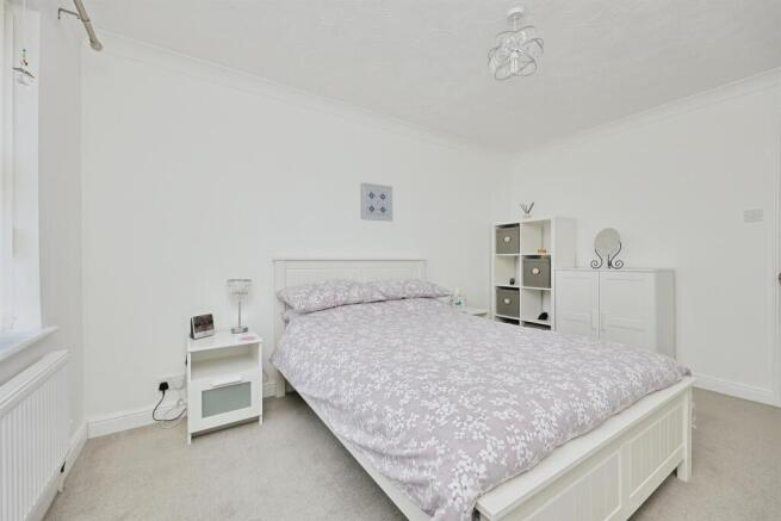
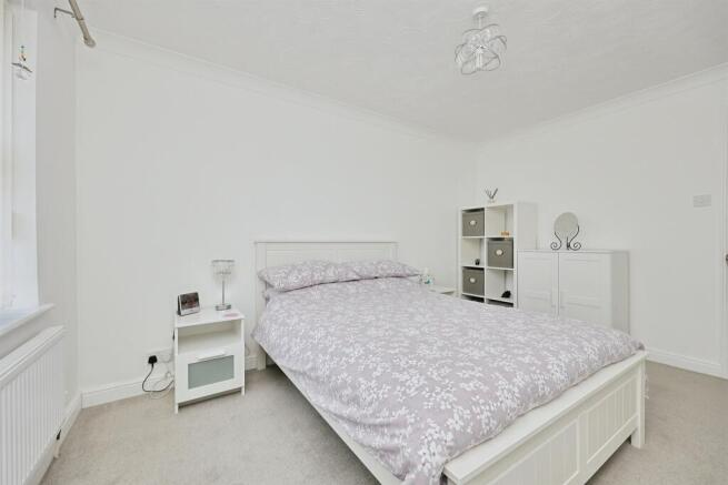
- wall art (377, 201)
